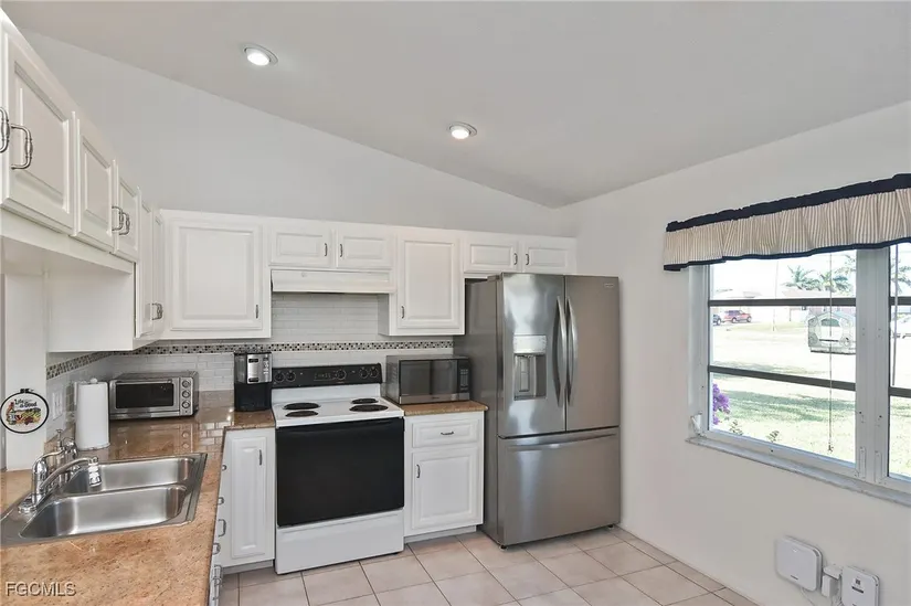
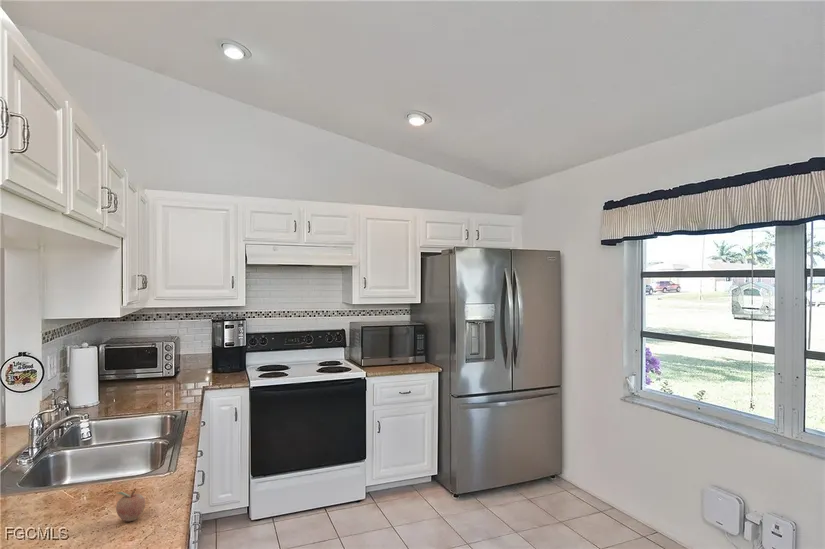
+ fruit (130, 504)
